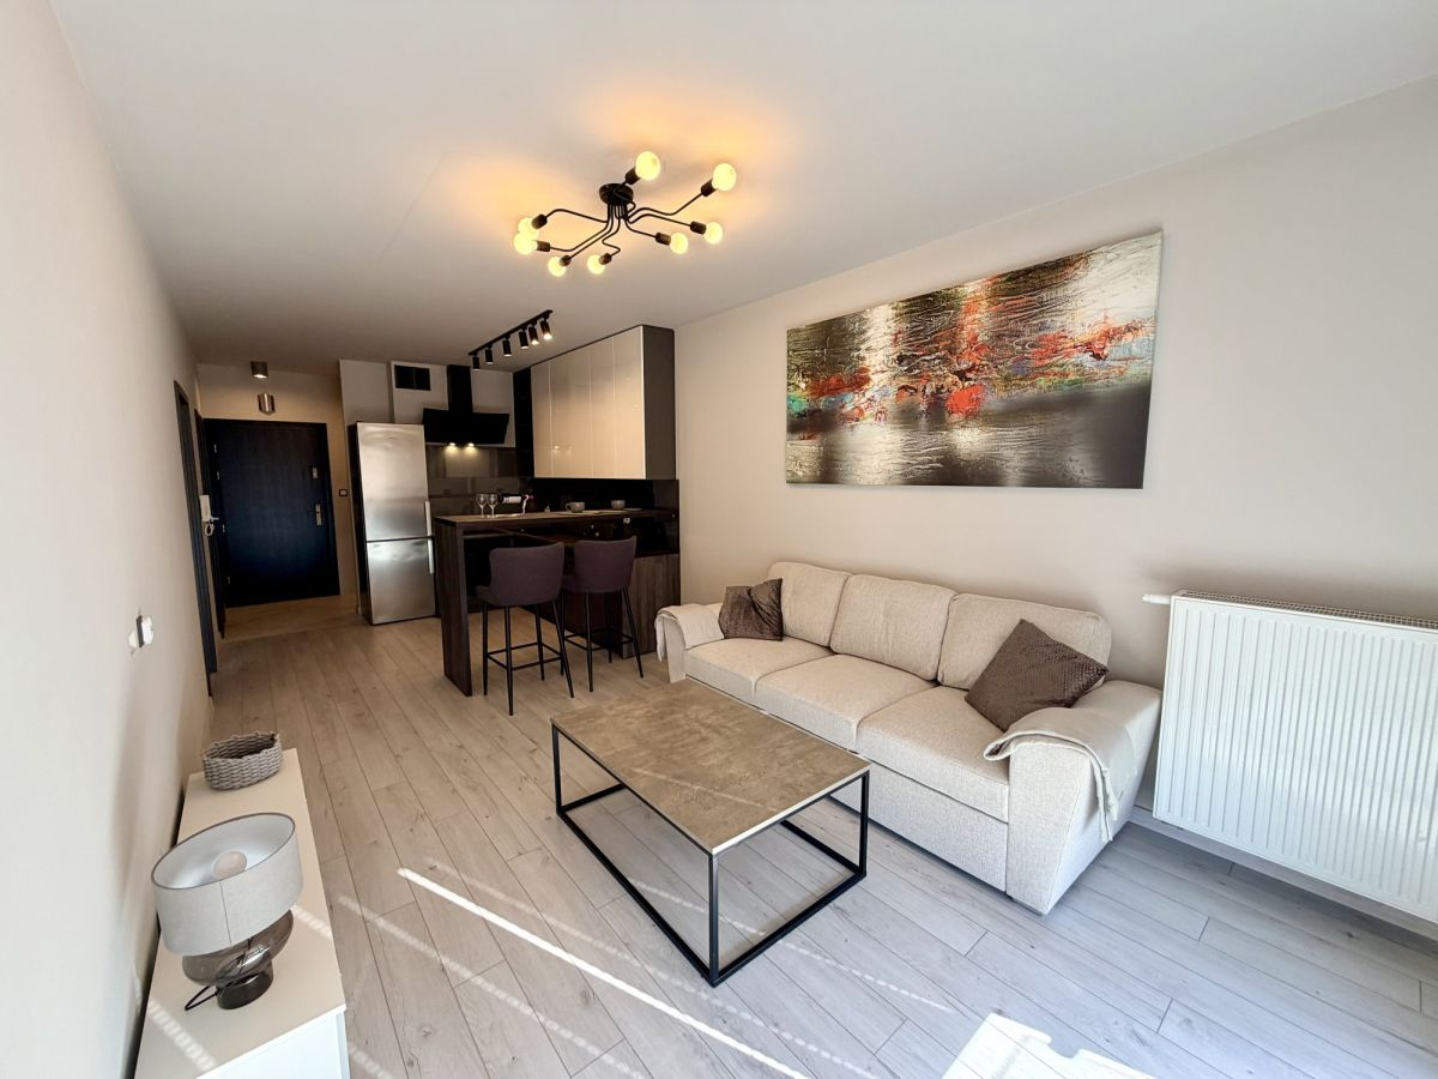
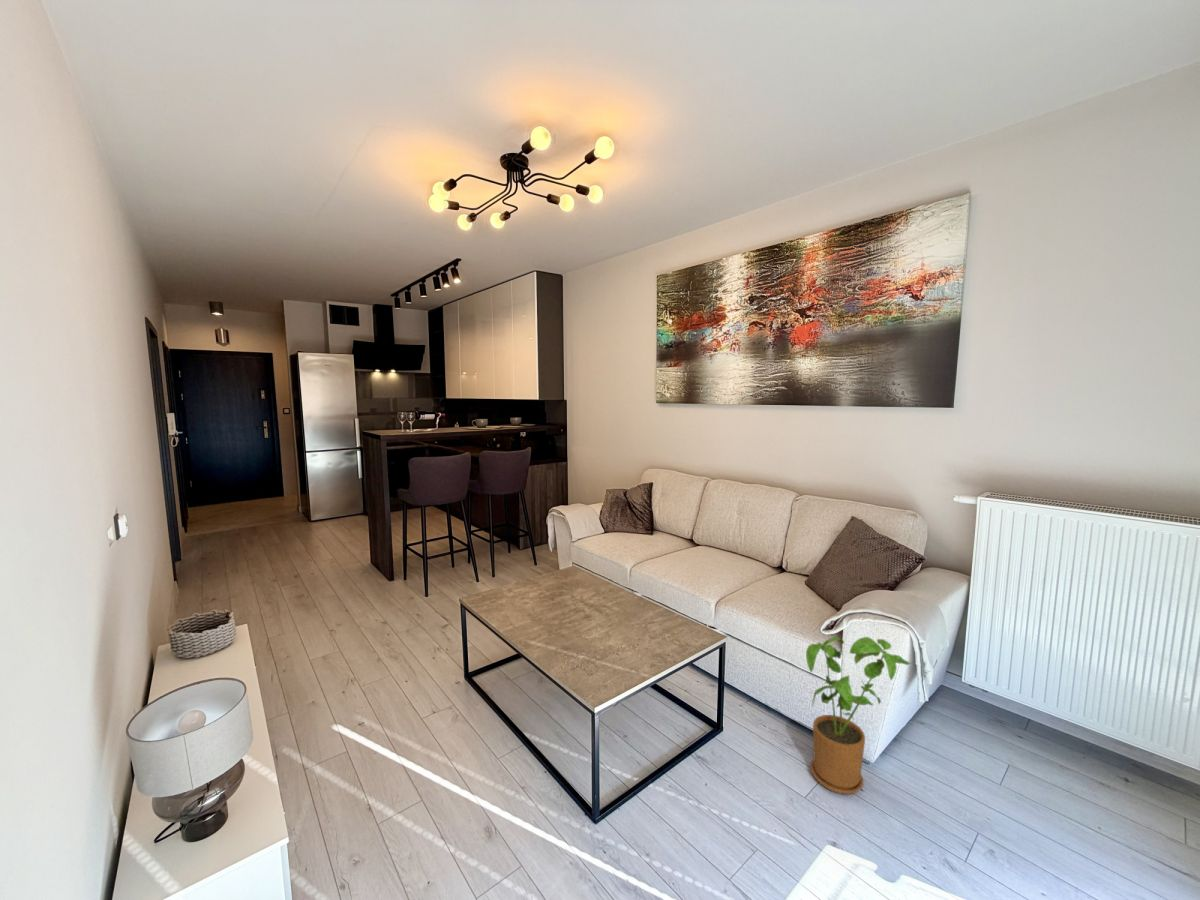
+ house plant (842, 709)
